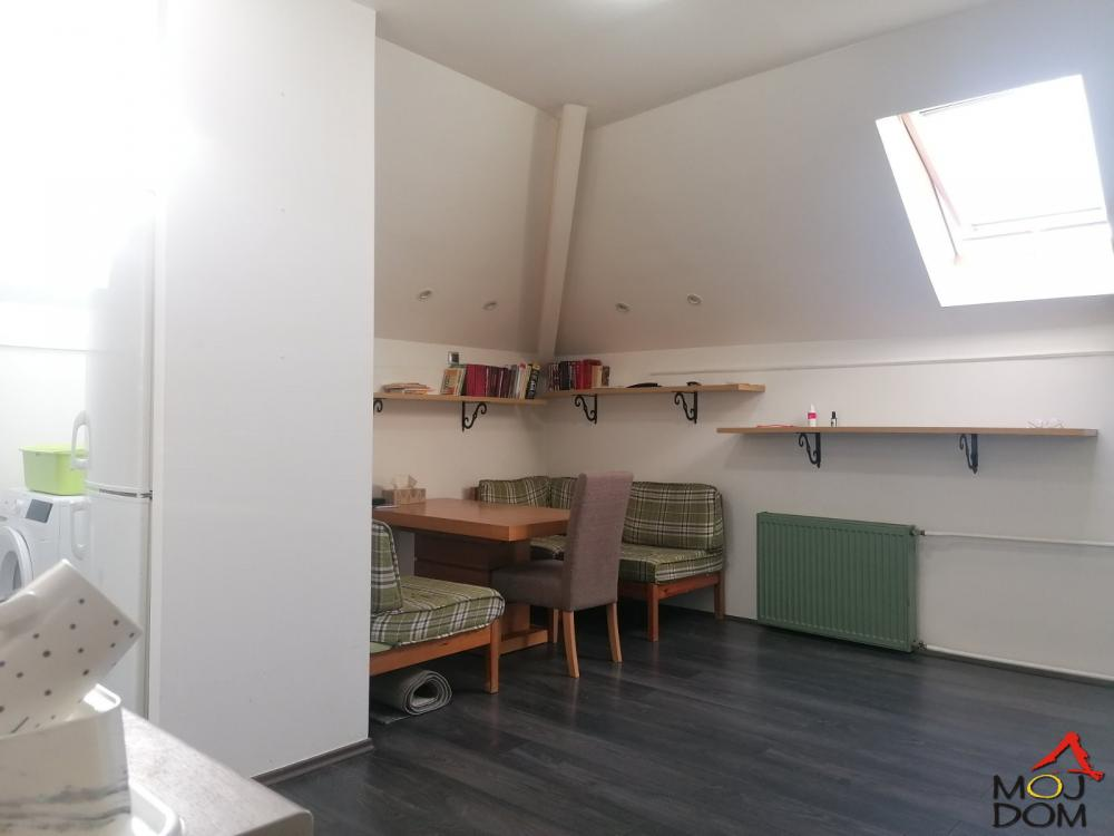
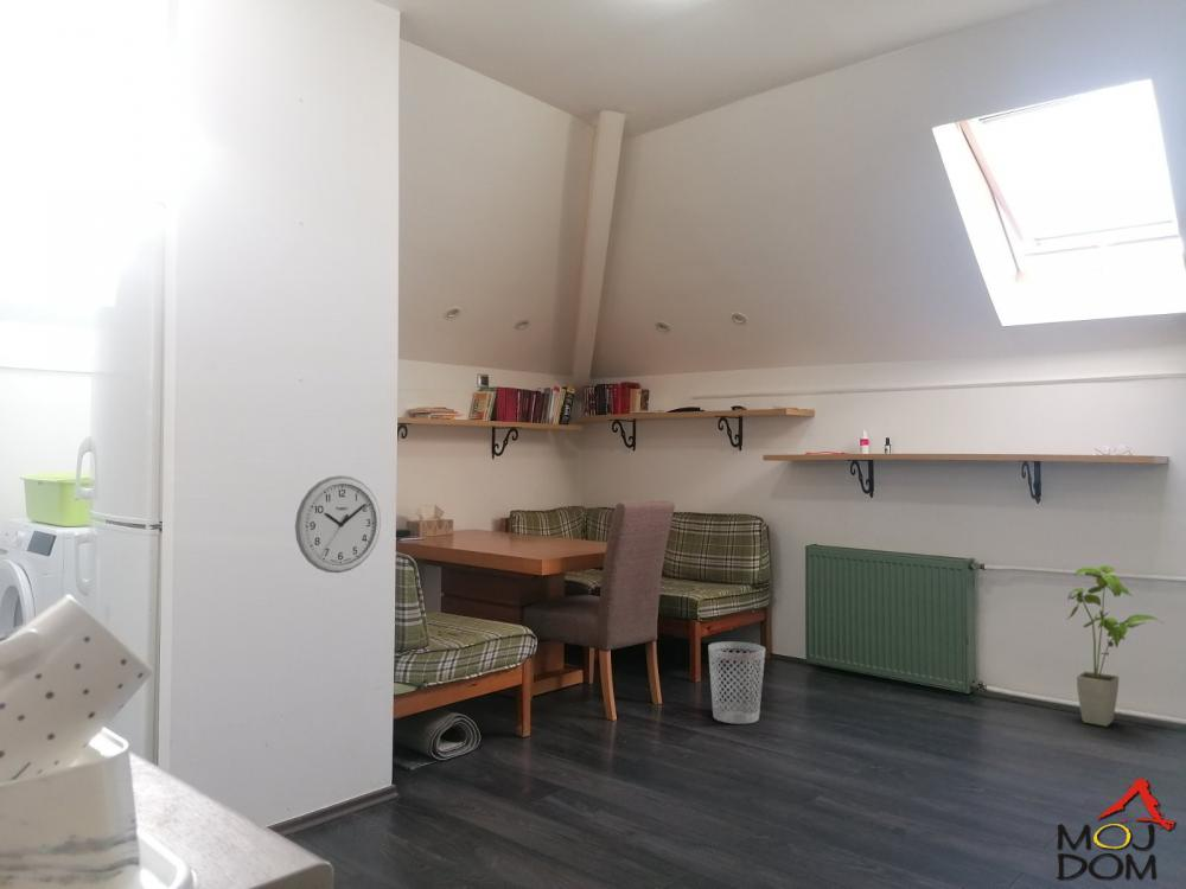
+ wastebasket (735, 682)
+ house plant (1109, 645)
+ wall clock (340, 524)
